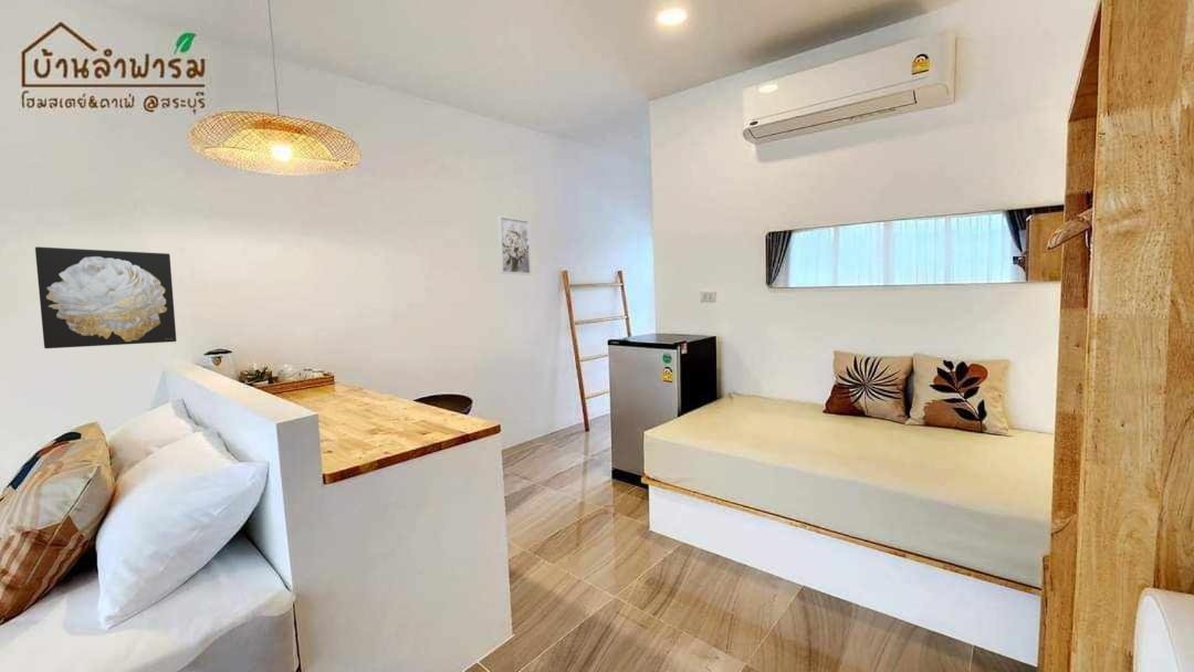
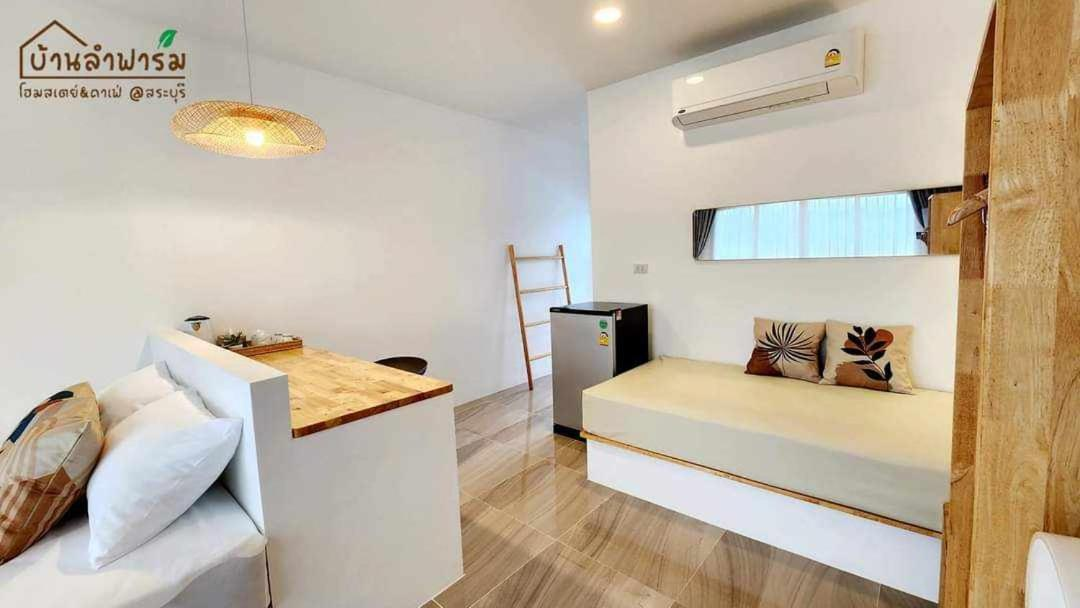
- wall art (111, 297)
- wall art (514, 245)
